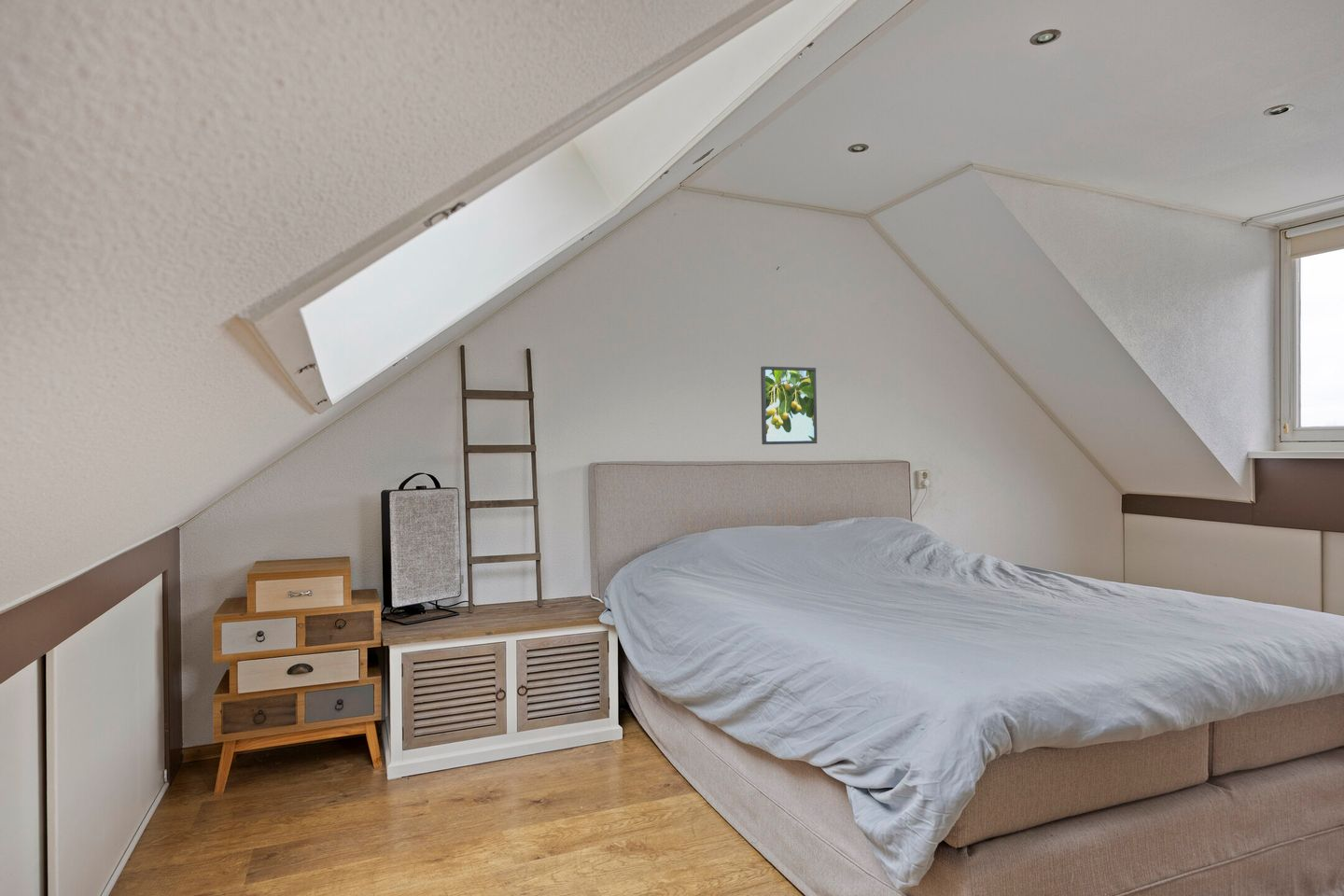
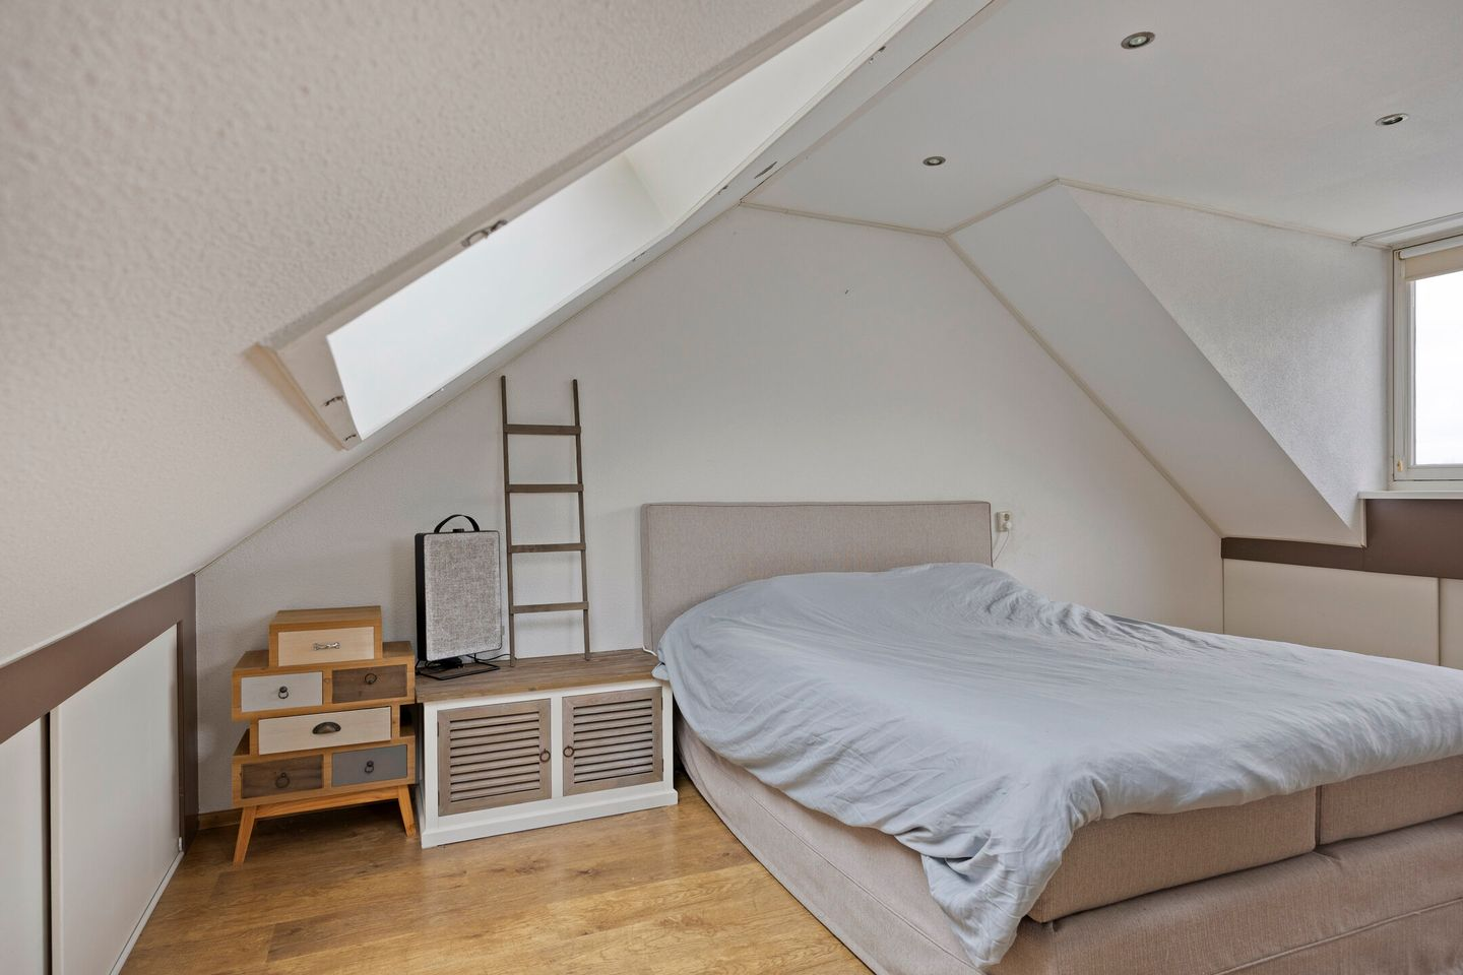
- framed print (789, 405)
